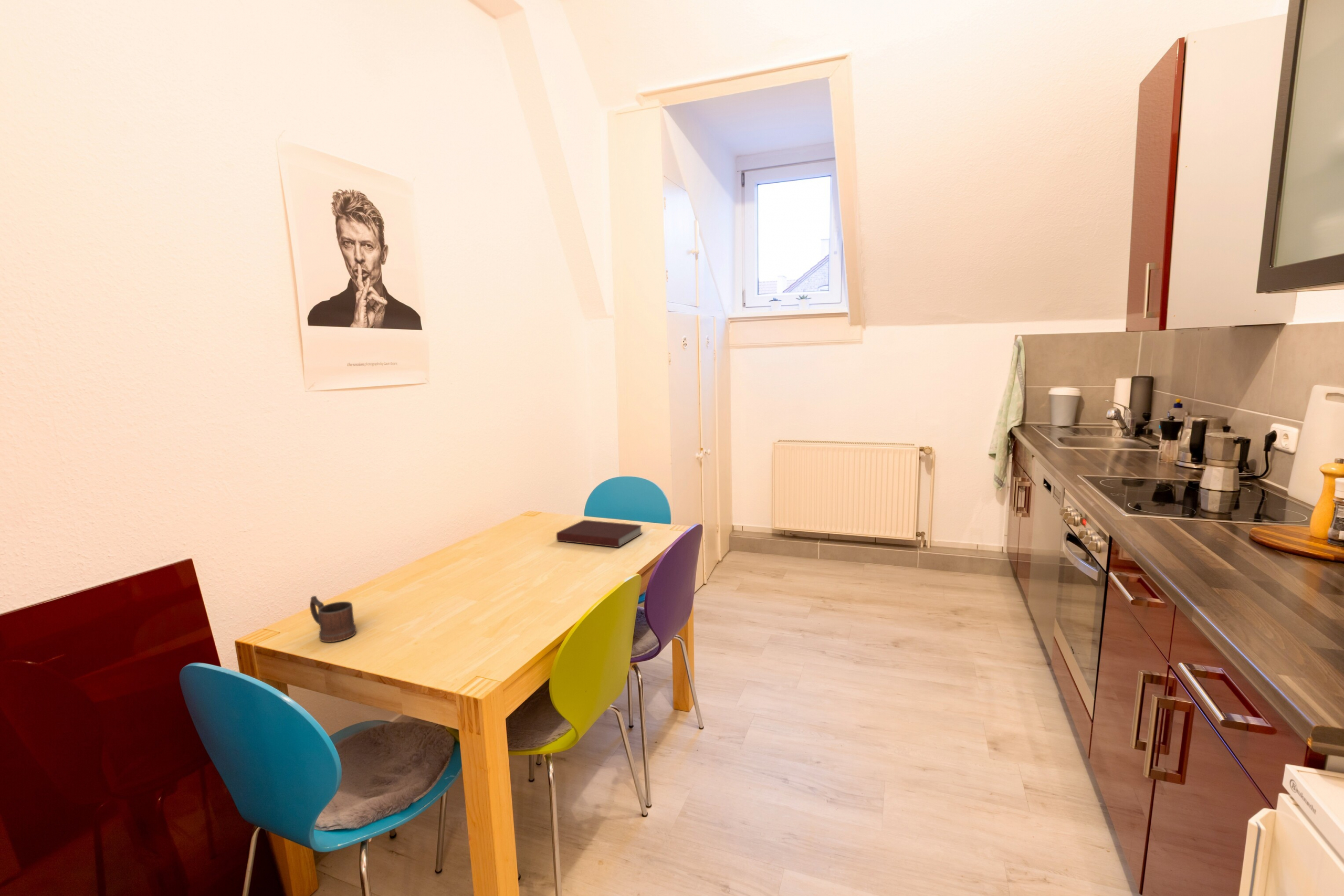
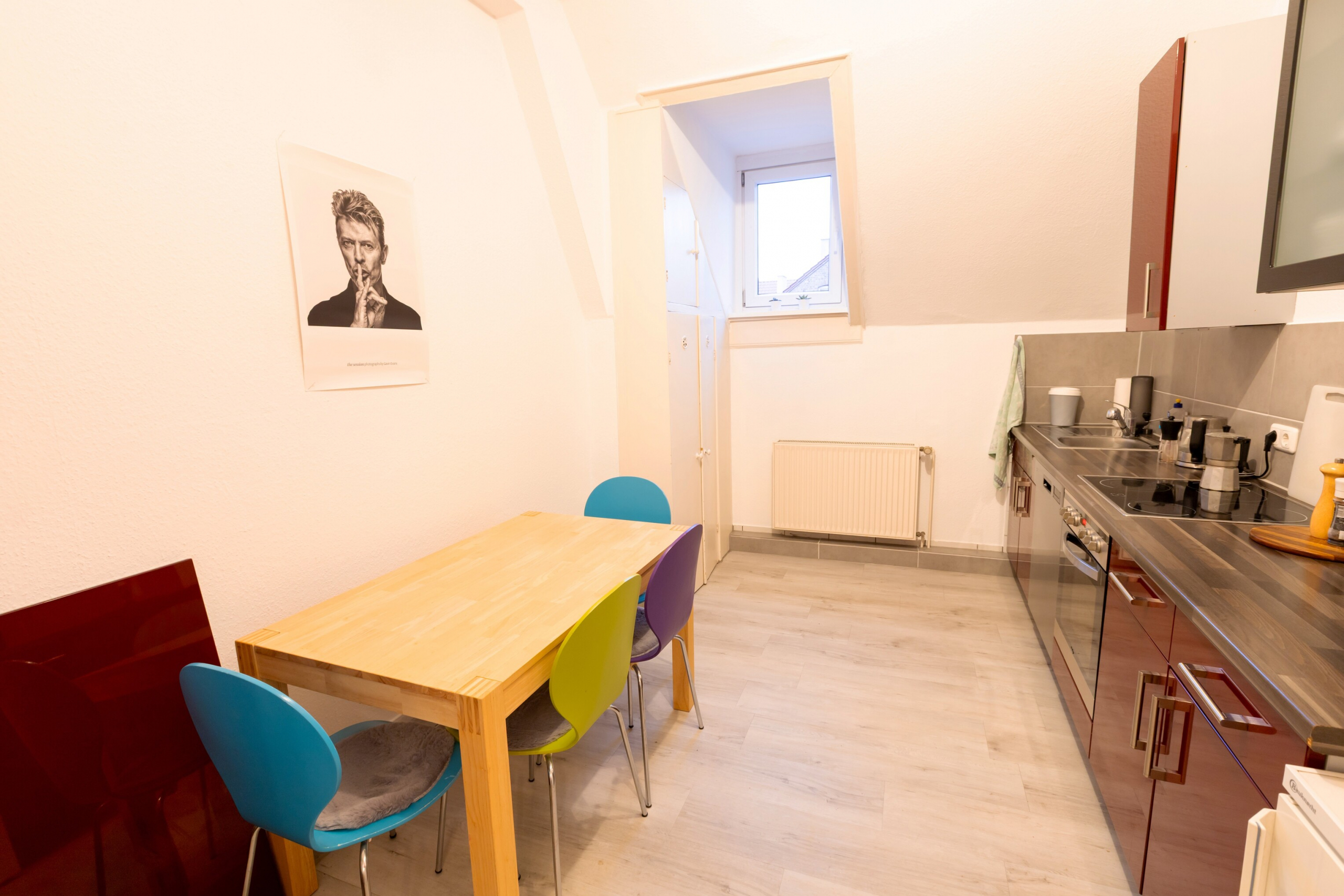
- mug (330, 616)
- notebook (600, 533)
